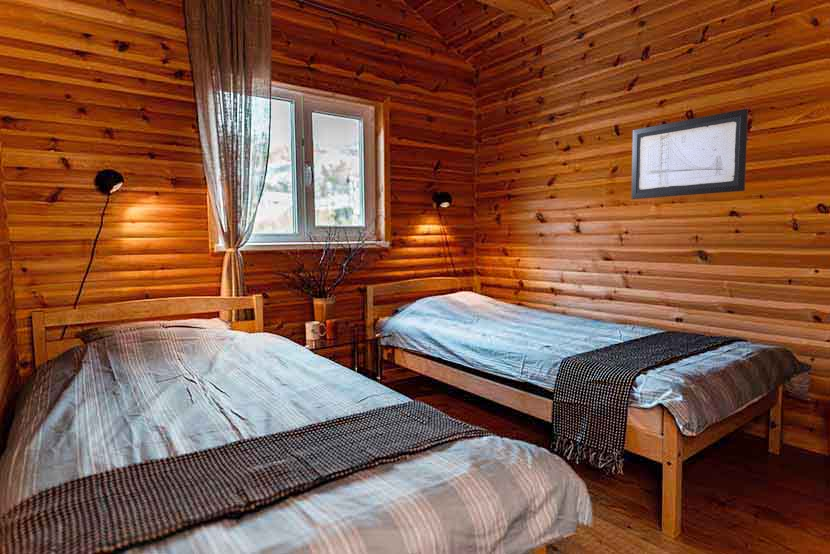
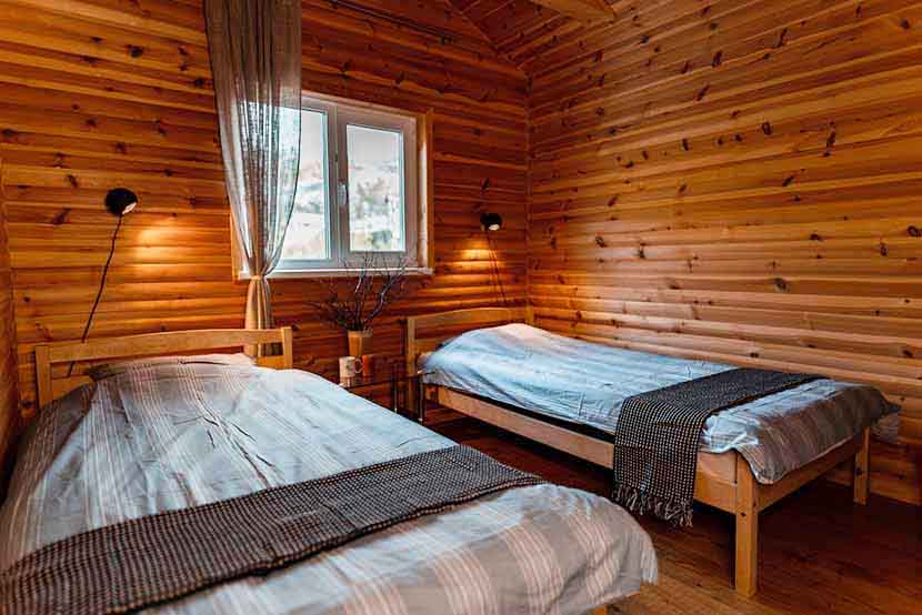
- wall art (684, 158)
